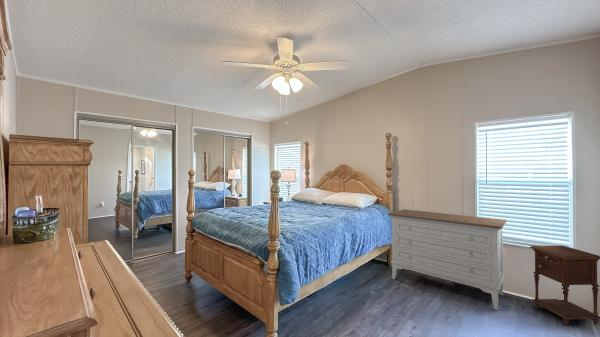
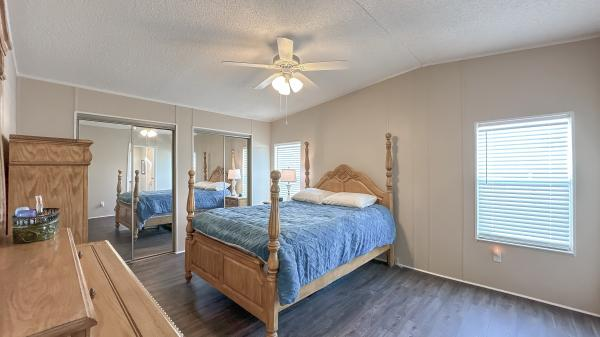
- dresser (443, 251)
- nightstand (564, 283)
